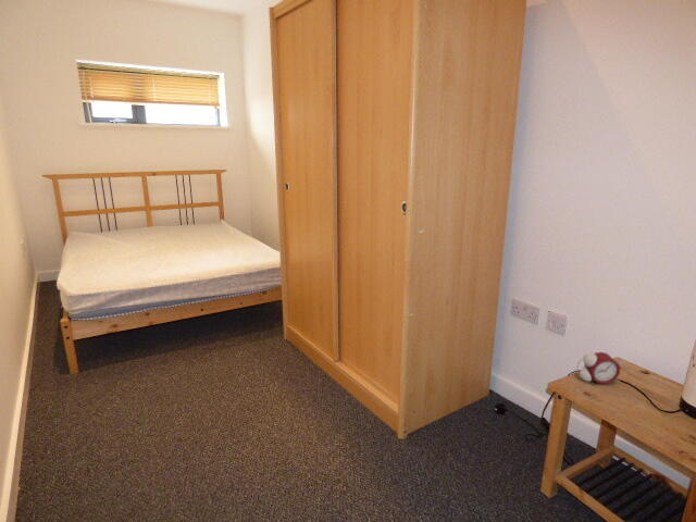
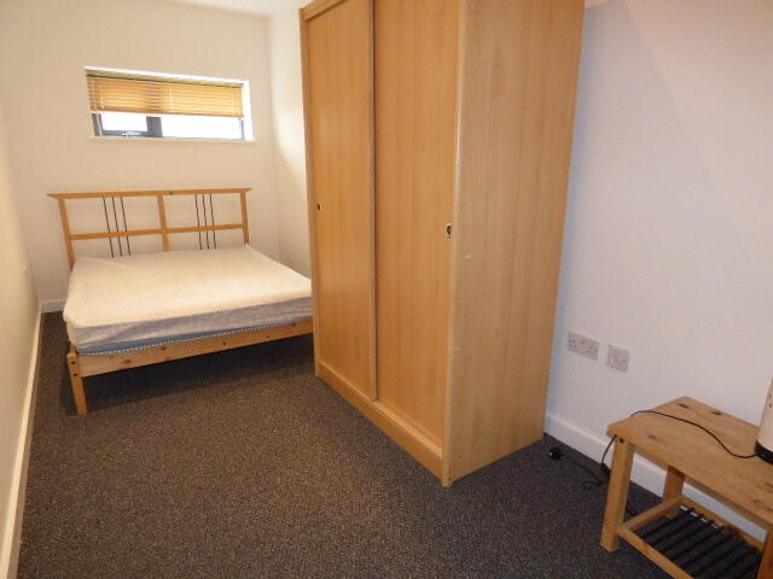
- alarm clock (598, 366)
